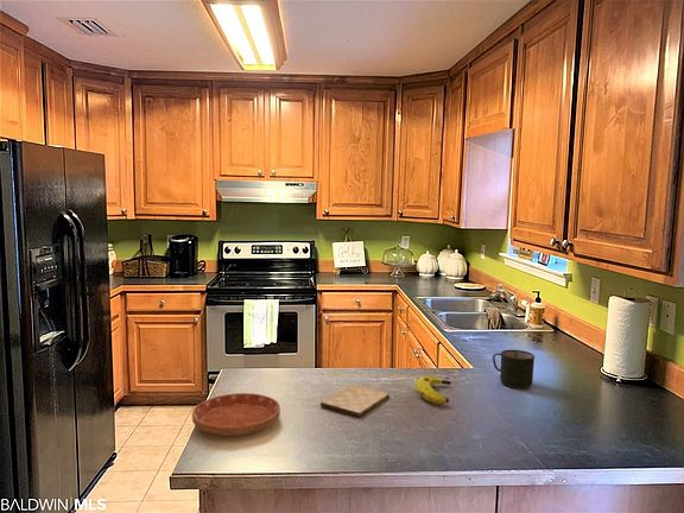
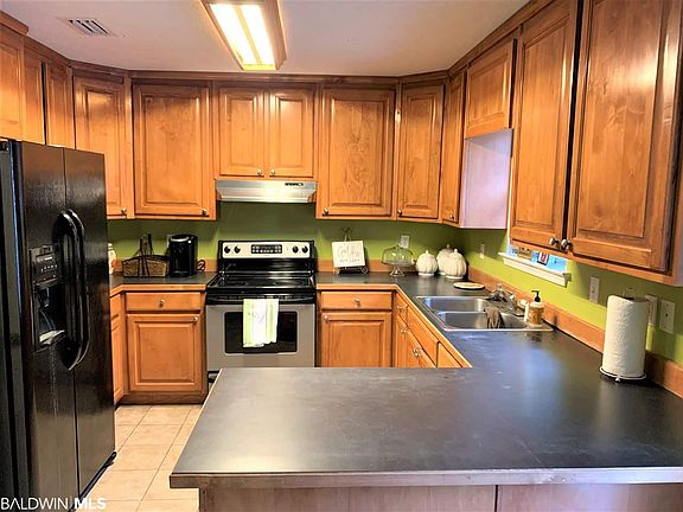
- banana (436, 384)
- cutting board (355, 399)
- mug (512, 367)
- saucer (236, 414)
